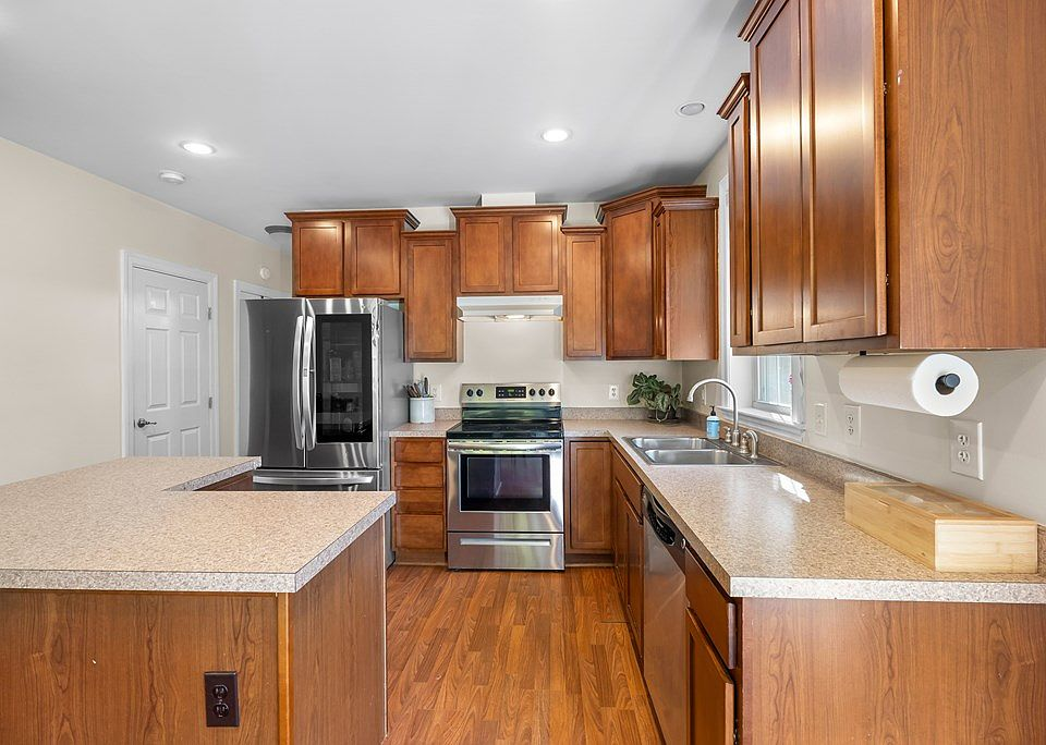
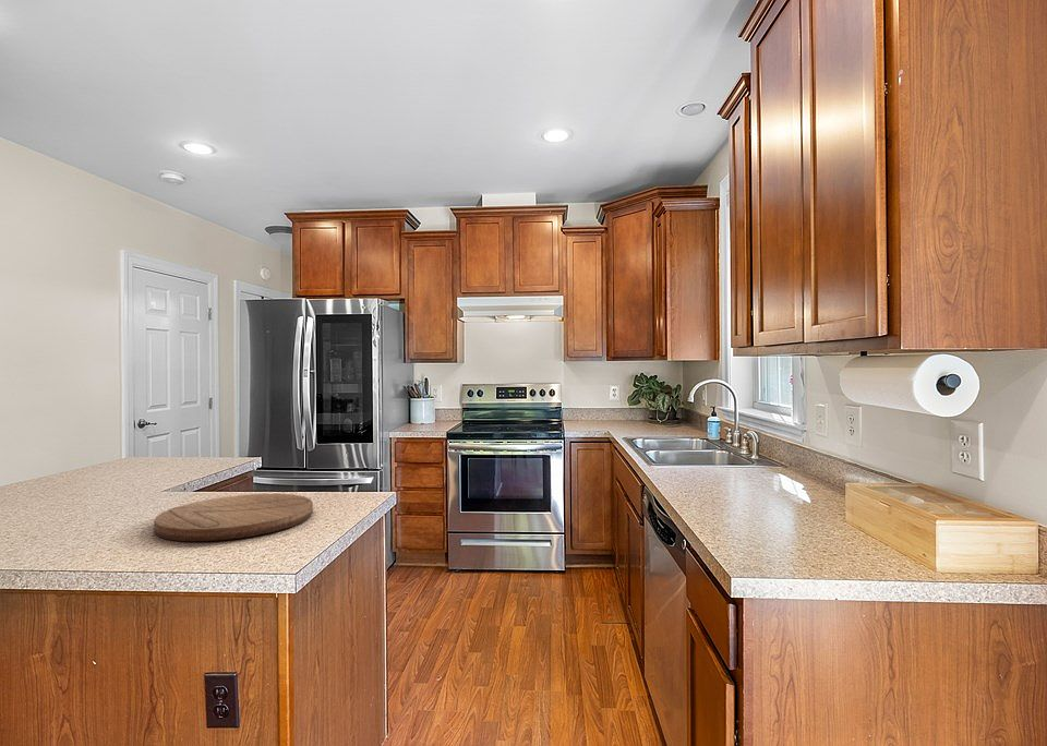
+ cutting board (238, 514)
